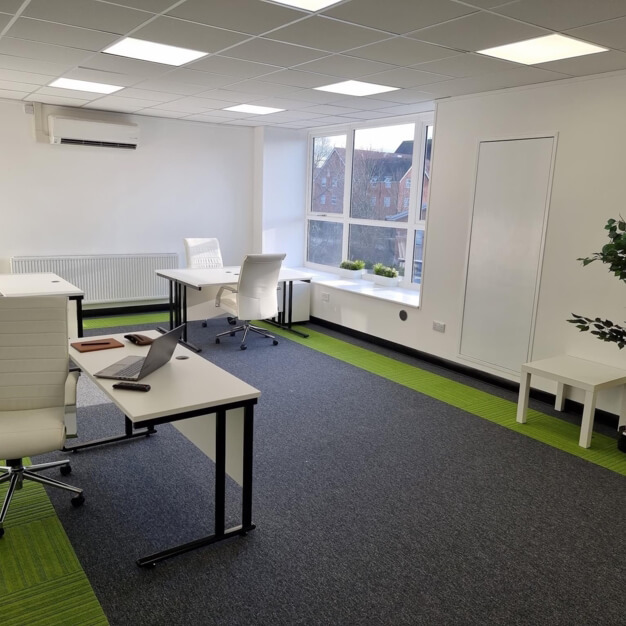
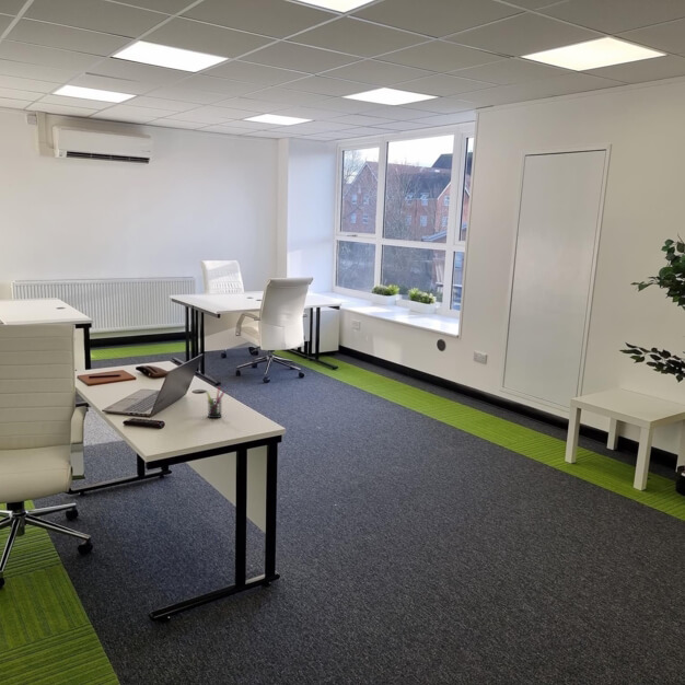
+ pen holder (213, 402)
